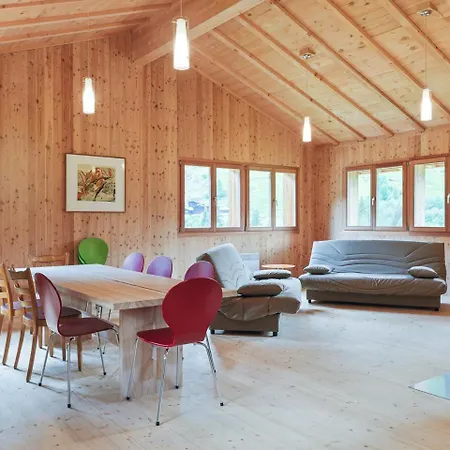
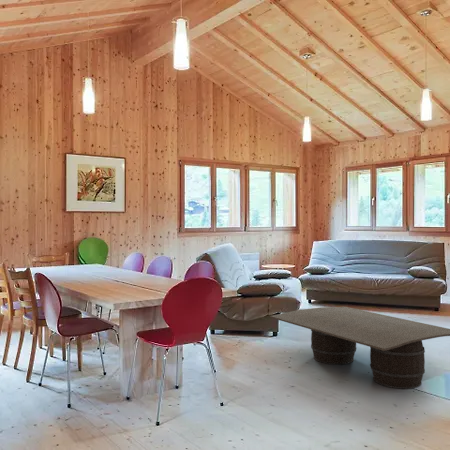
+ coffee table (360, 343)
